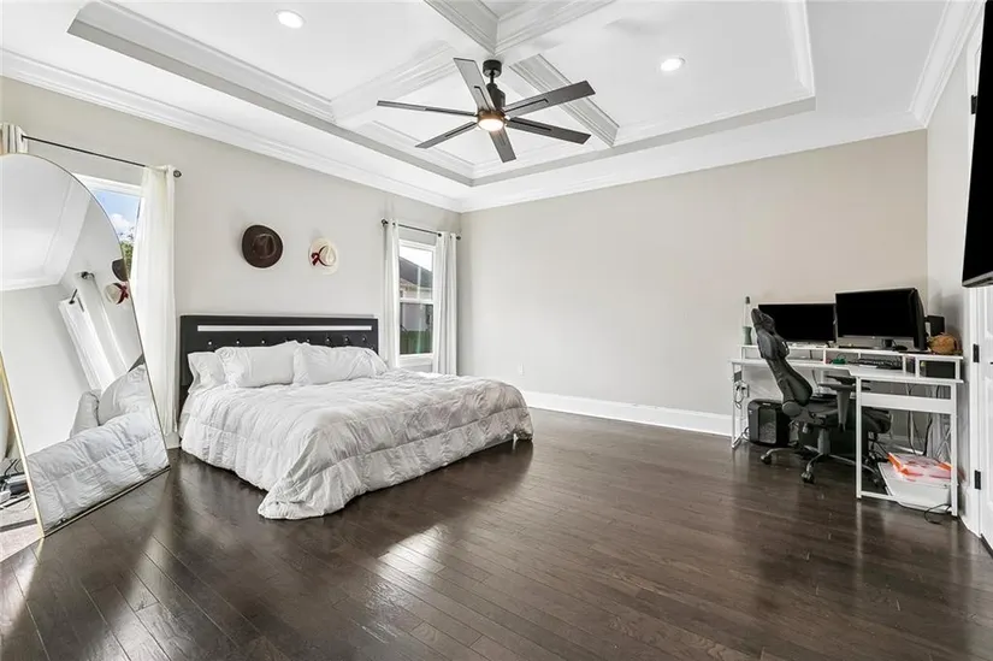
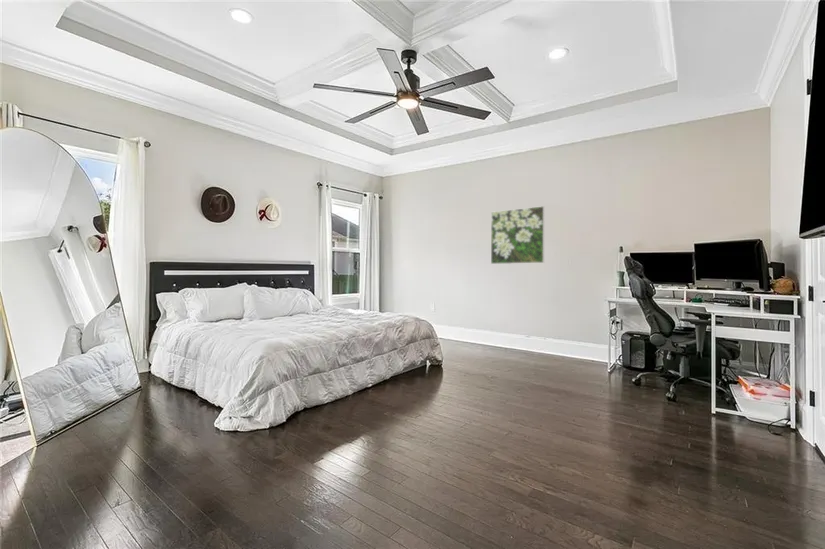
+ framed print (516, 236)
